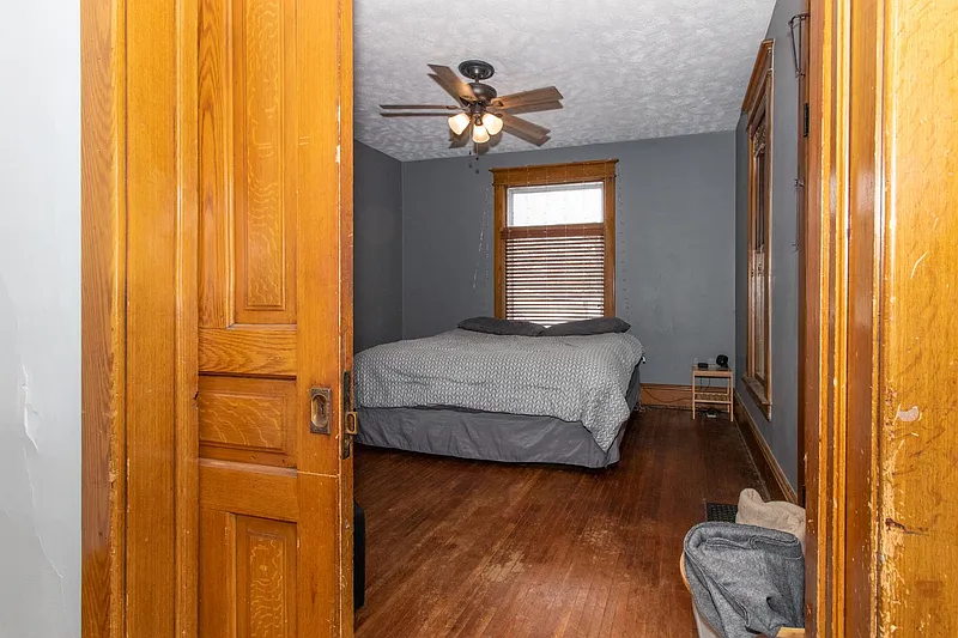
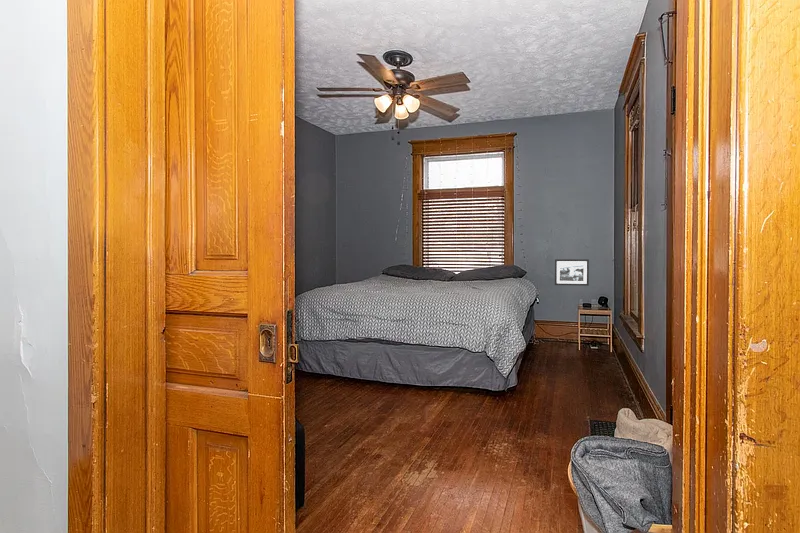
+ picture frame (571, 272)
